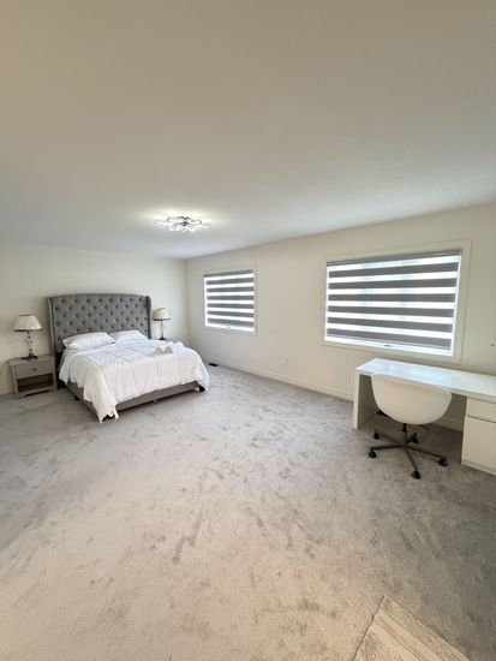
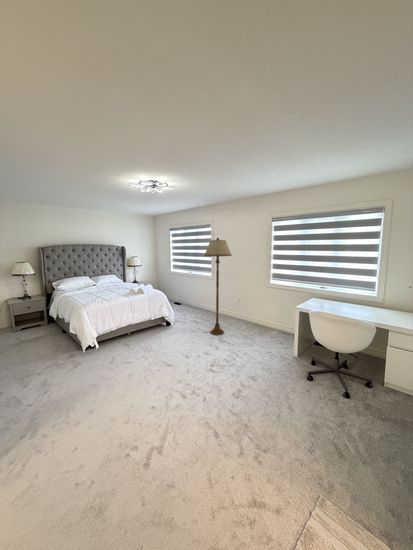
+ floor lamp (217, 286)
